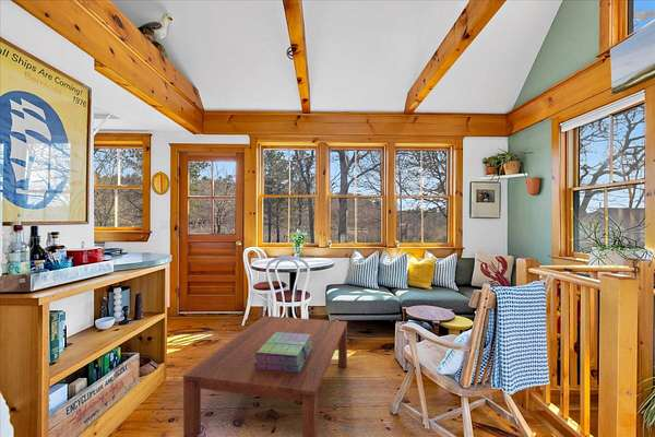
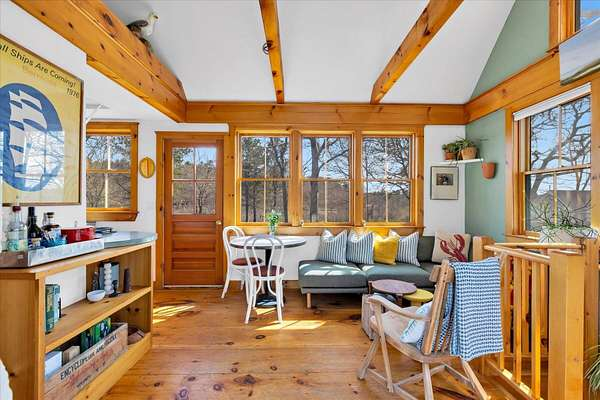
- coffee table (281, 370)
- stack of books (285, 350)
